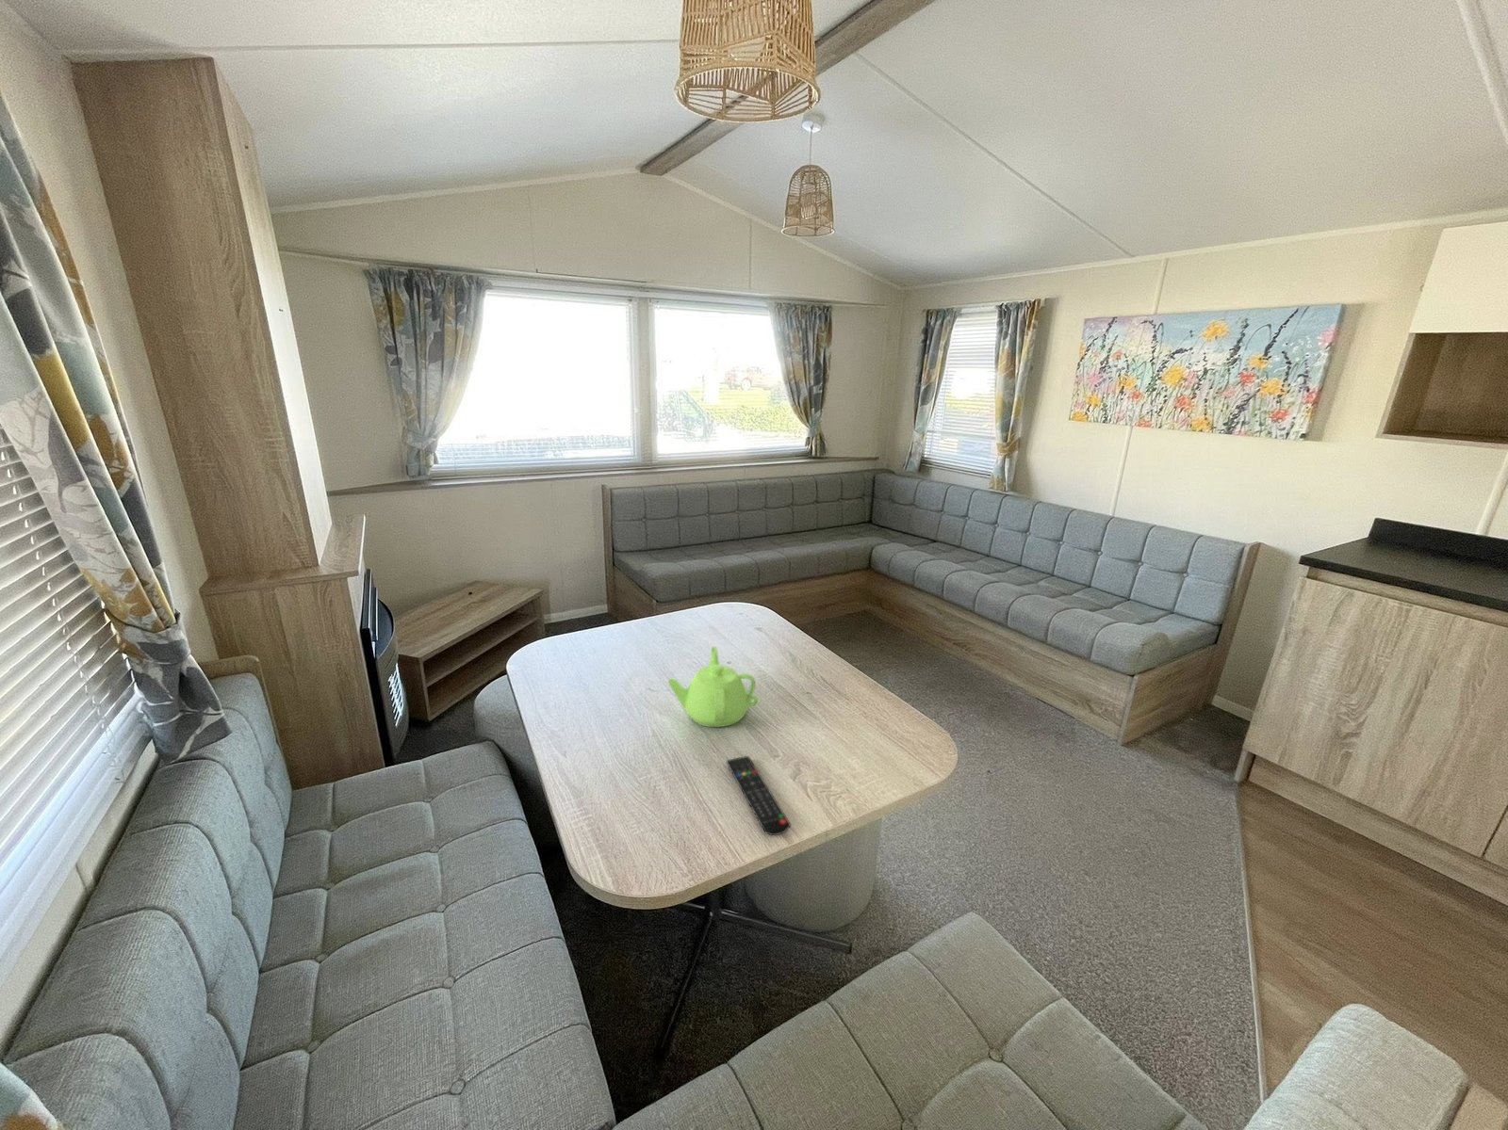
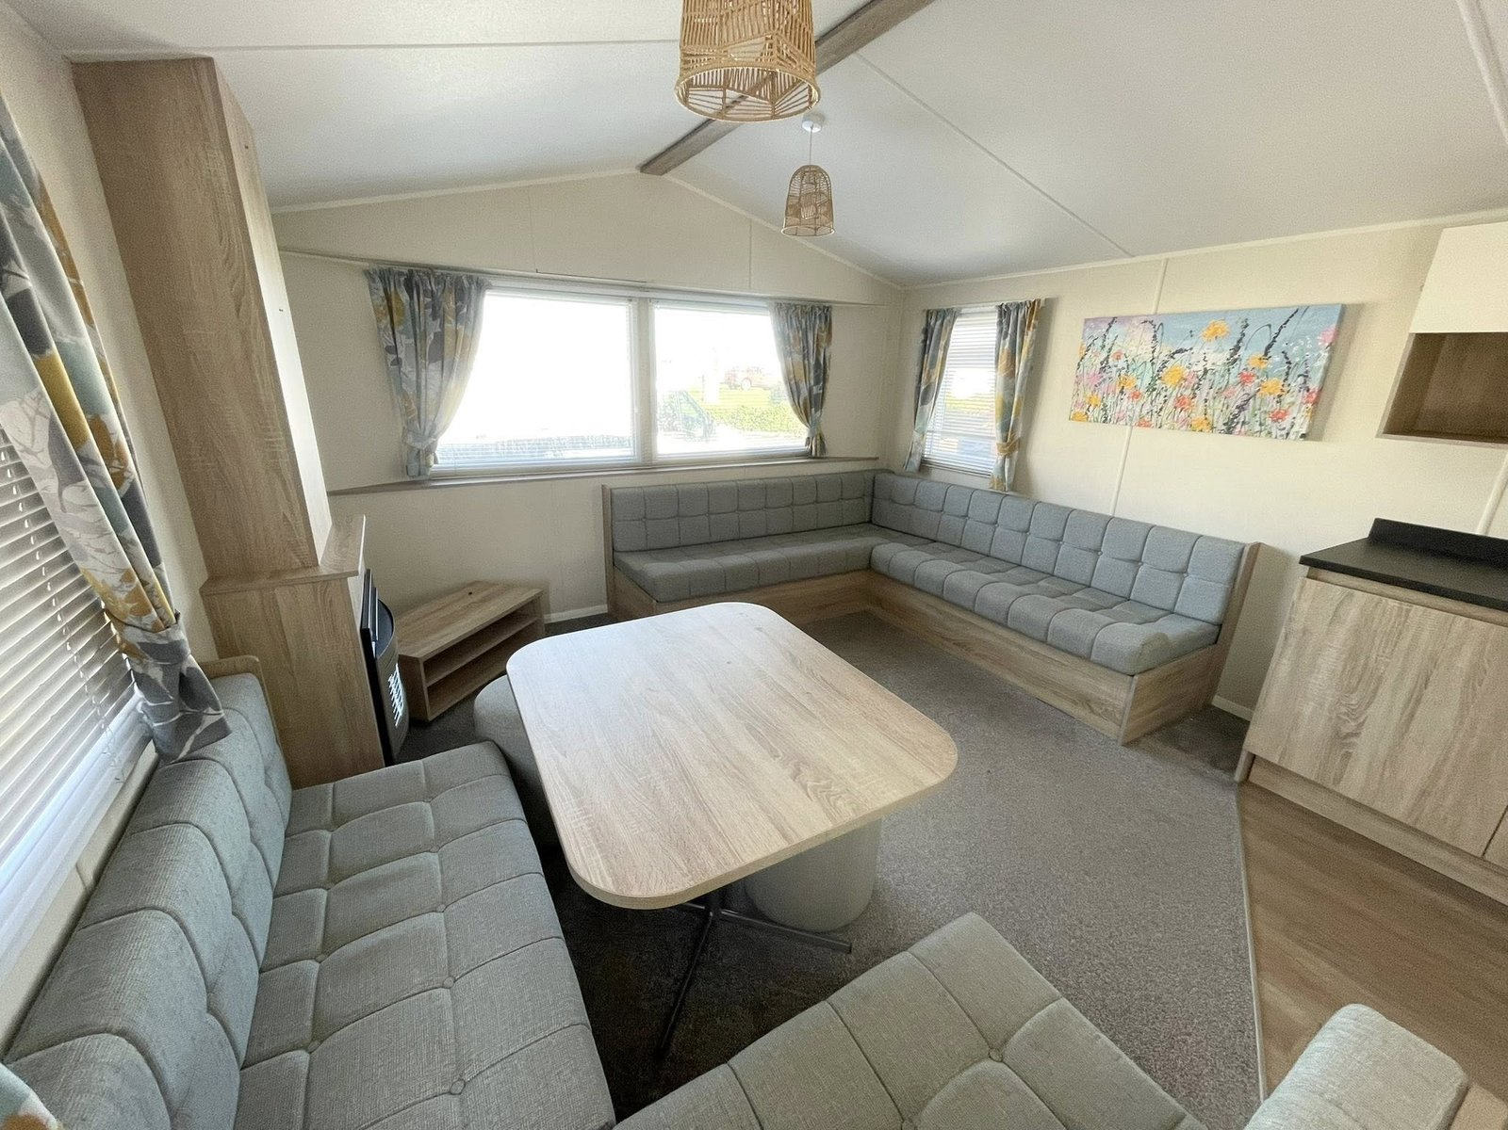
- teapot (712, 688)
- remote control (756, 793)
